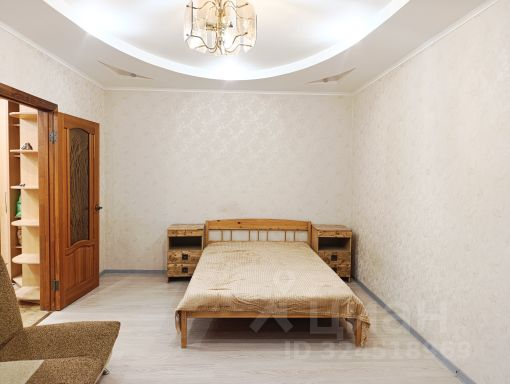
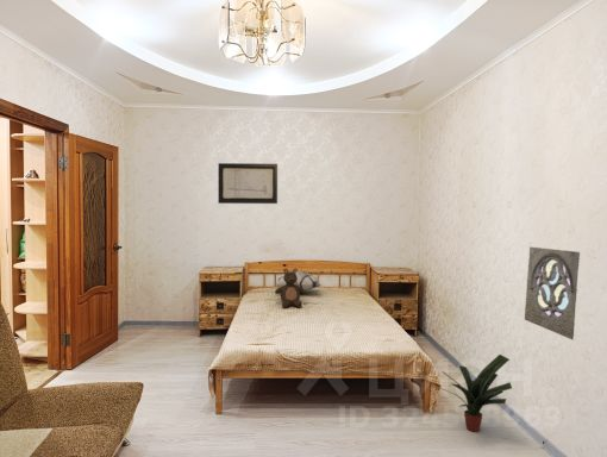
+ wall art (248, 183)
+ decorative pillow (298, 281)
+ wall ornament (550, 288)
+ potted plant (477, 394)
+ stuffed bear (290, 287)
